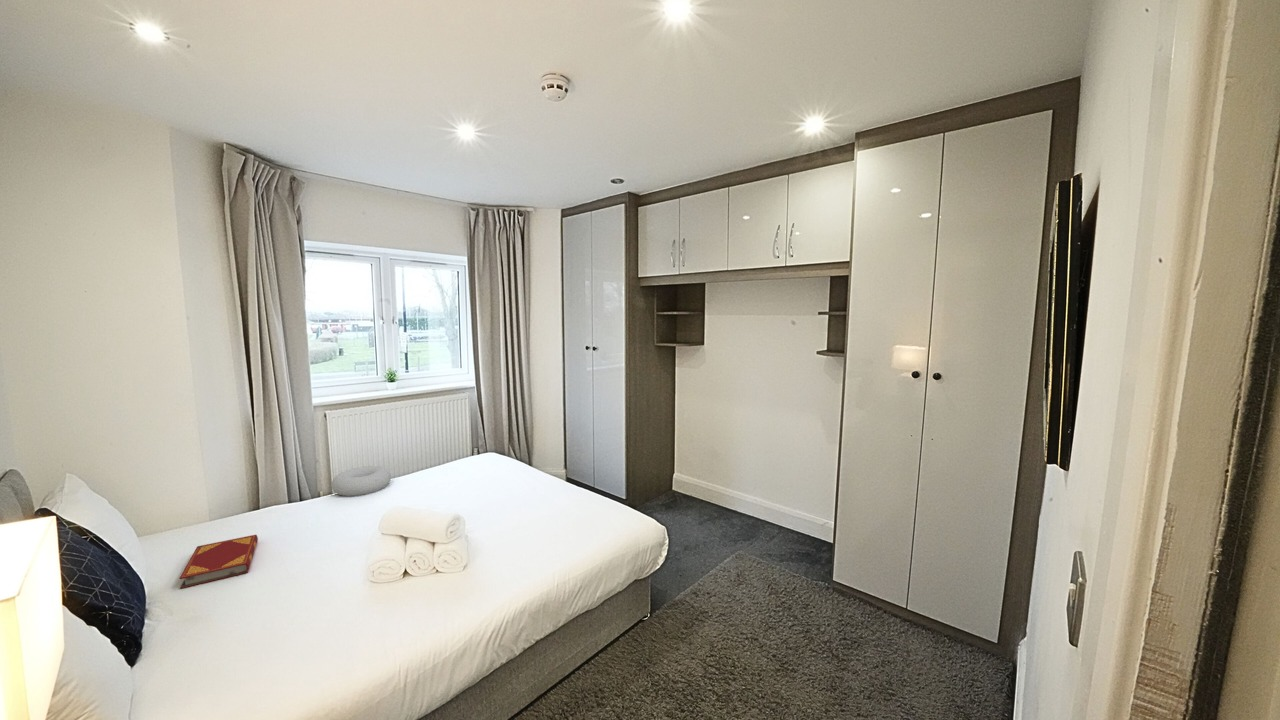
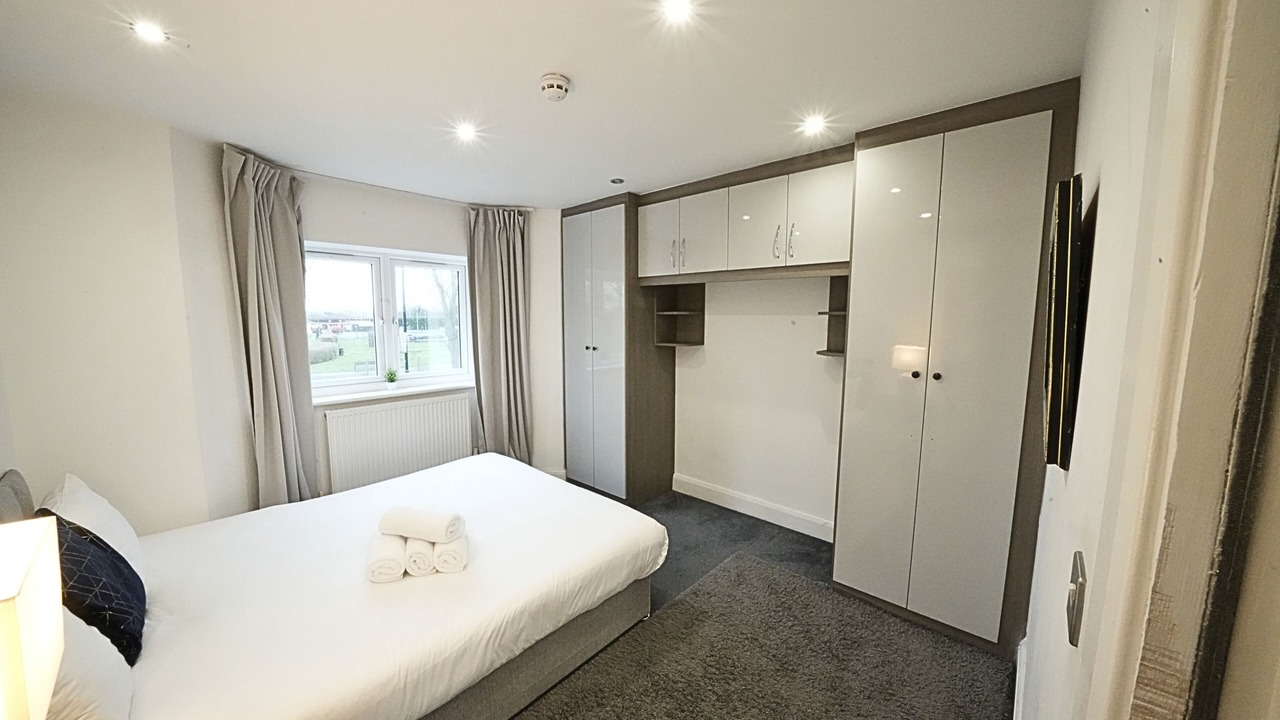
- hardback book (222, 558)
- cushion (362, 480)
